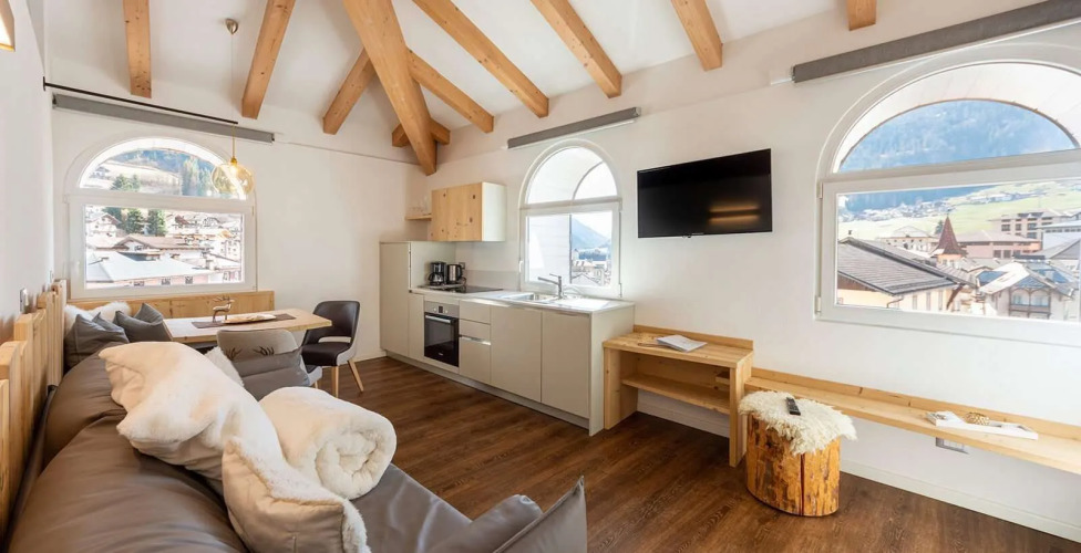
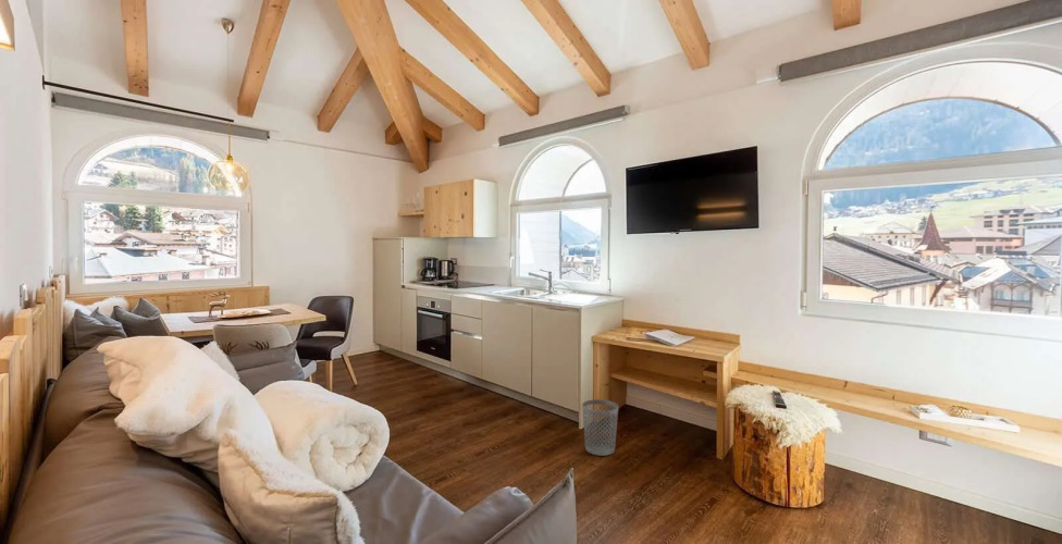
+ wastebasket (600, 428)
